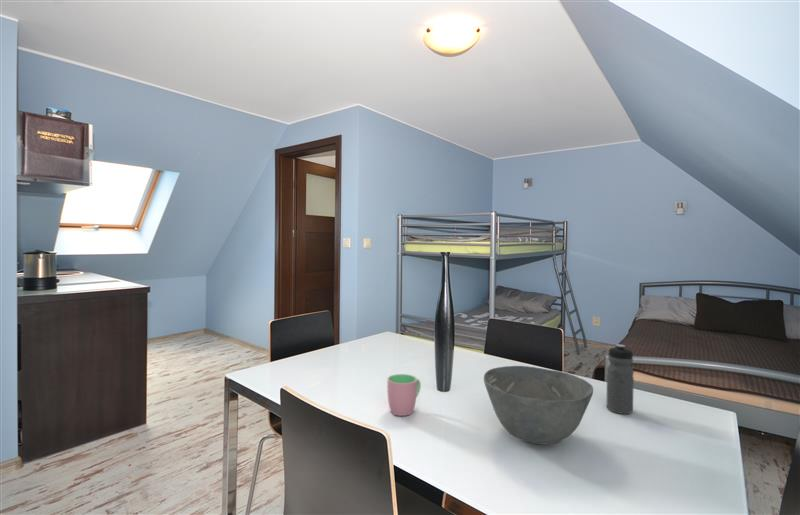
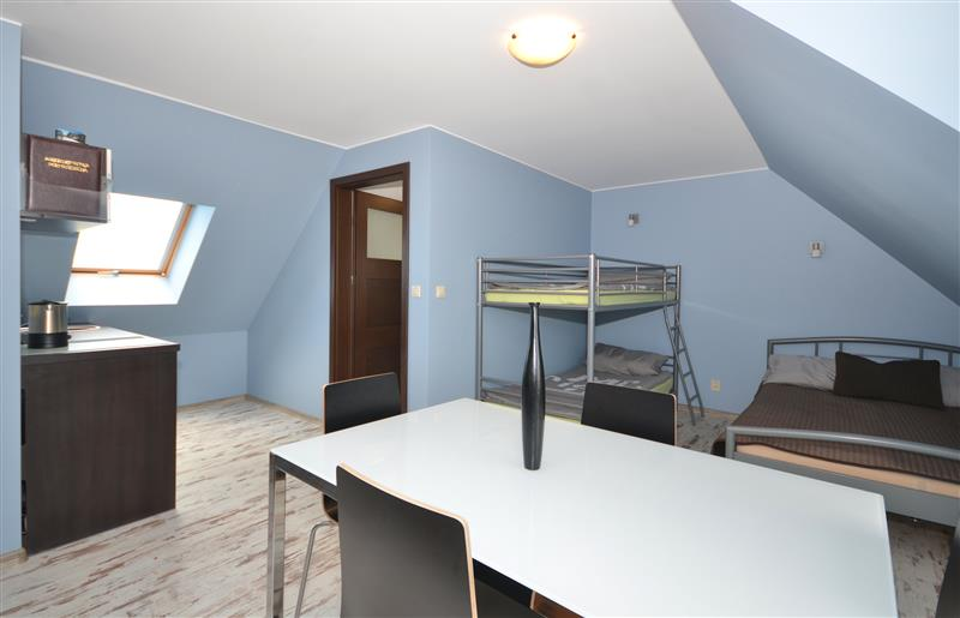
- cup (405, 393)
- water bottle (620, 377)
- bowl (535, 408)
